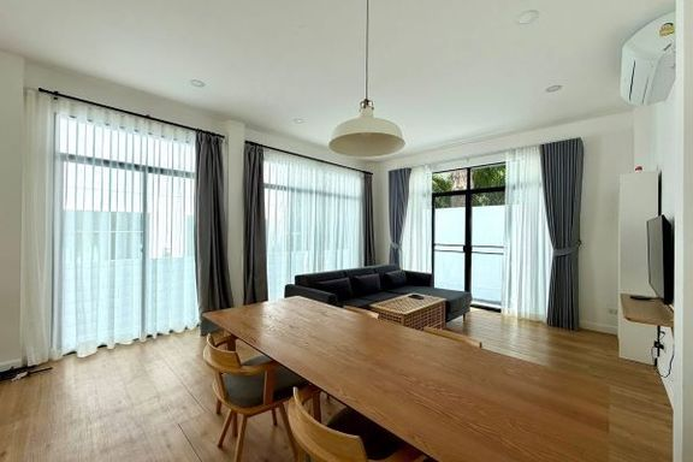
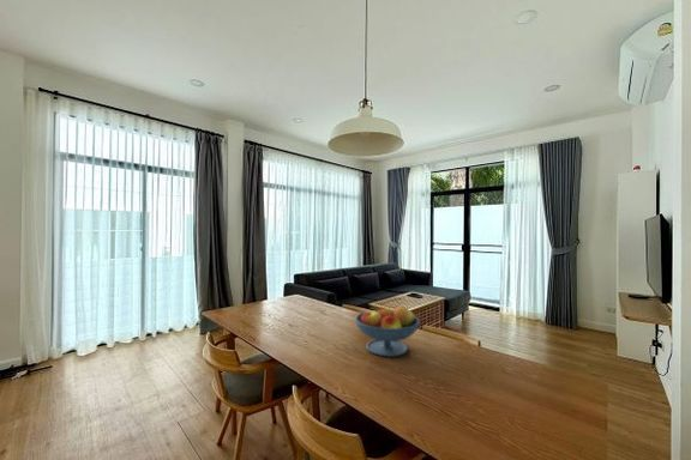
+ fruit bowl (386, 327)
